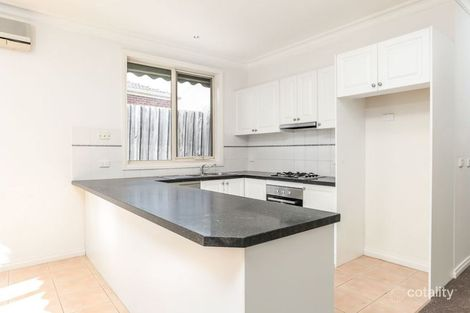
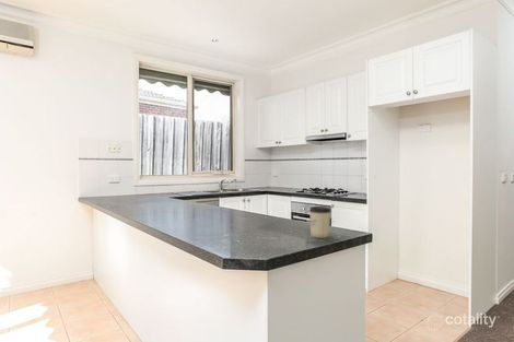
+ cup (319, 222)
